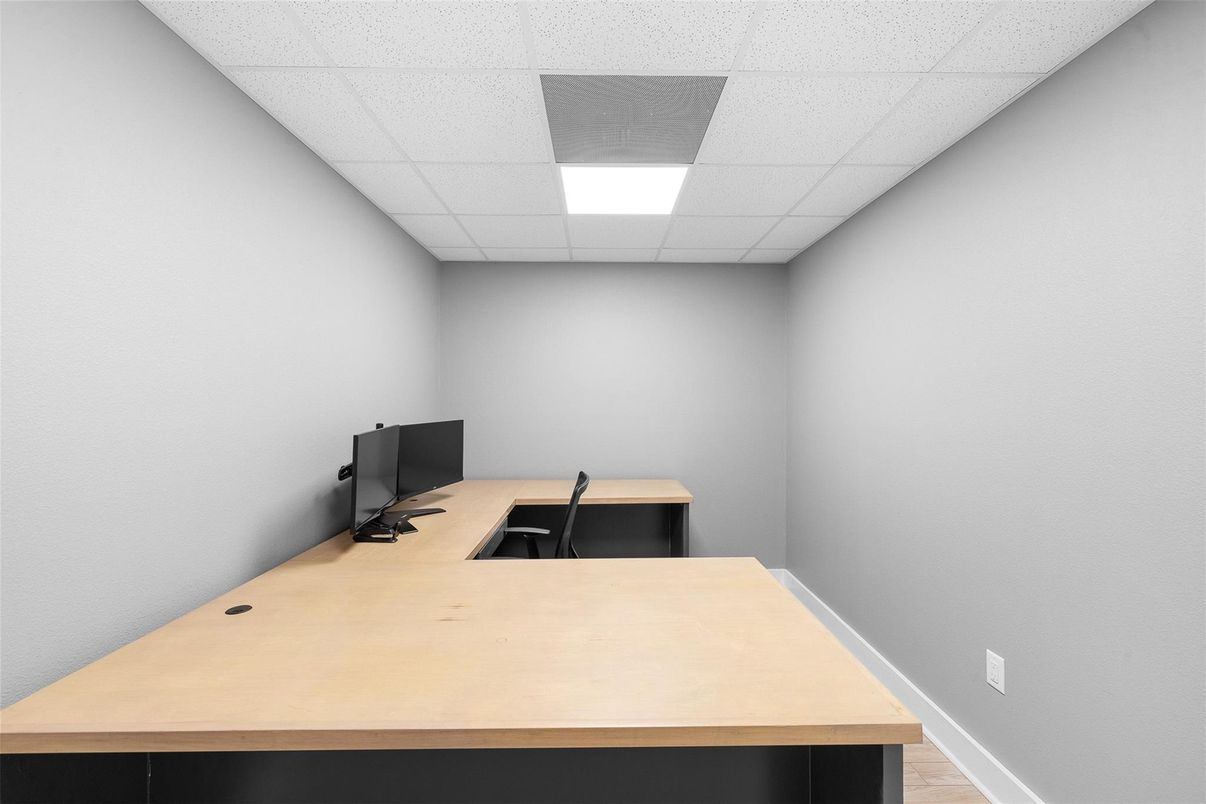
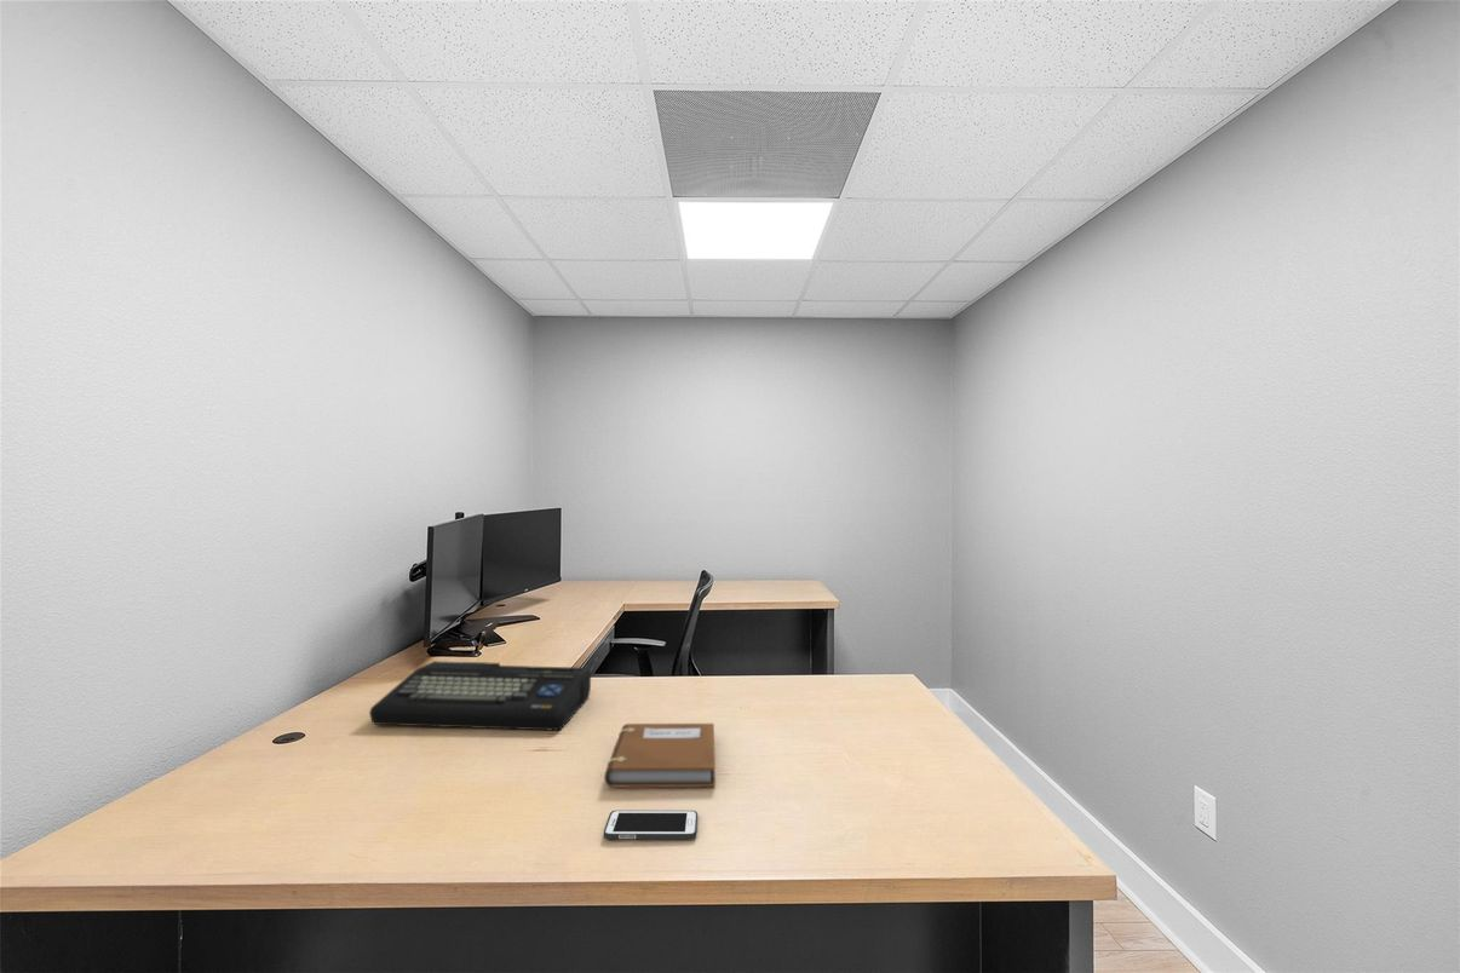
+ notebook (663, 750)
+ cell phone (651, 824)
+ home computer (489, 691)
